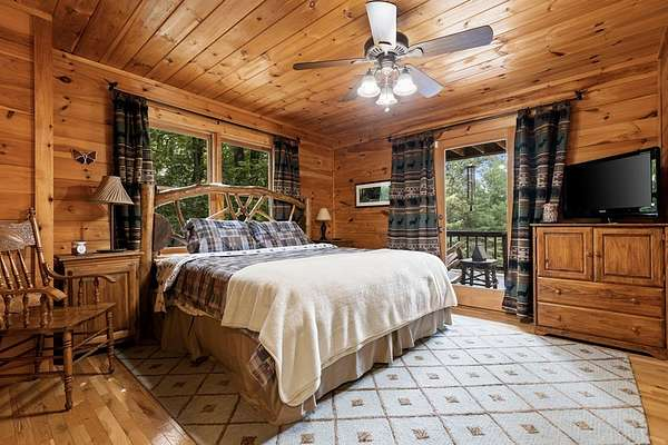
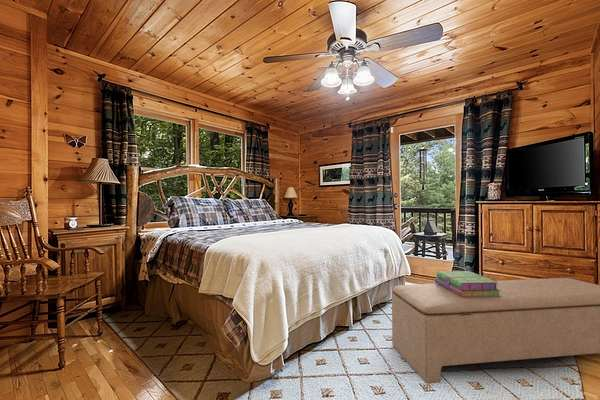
+ bench (509, 321)
+ stack of books (465, 282)
